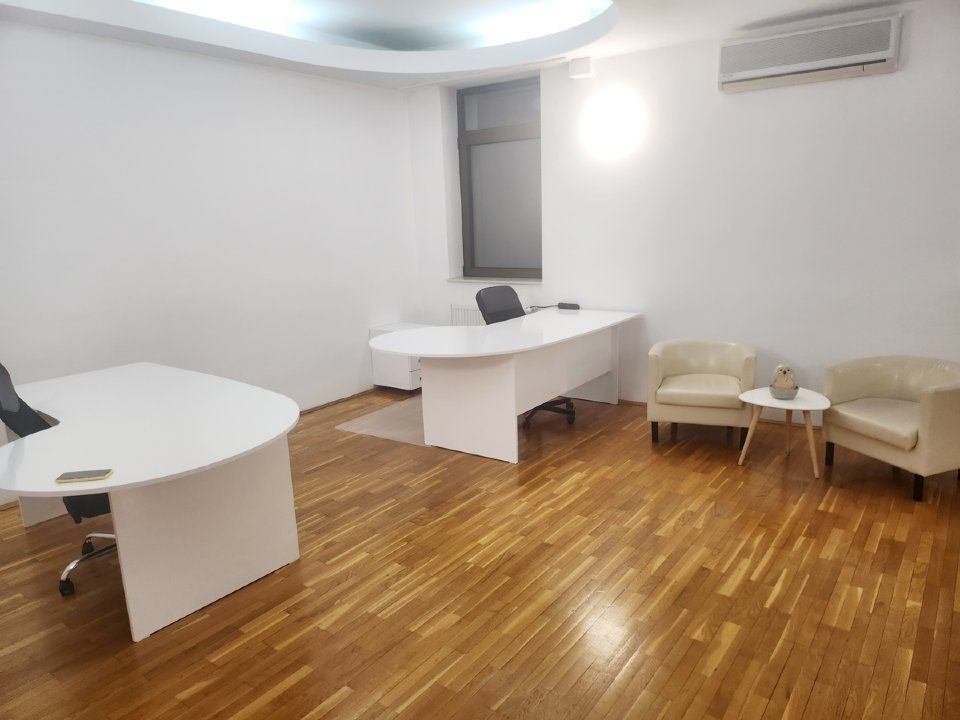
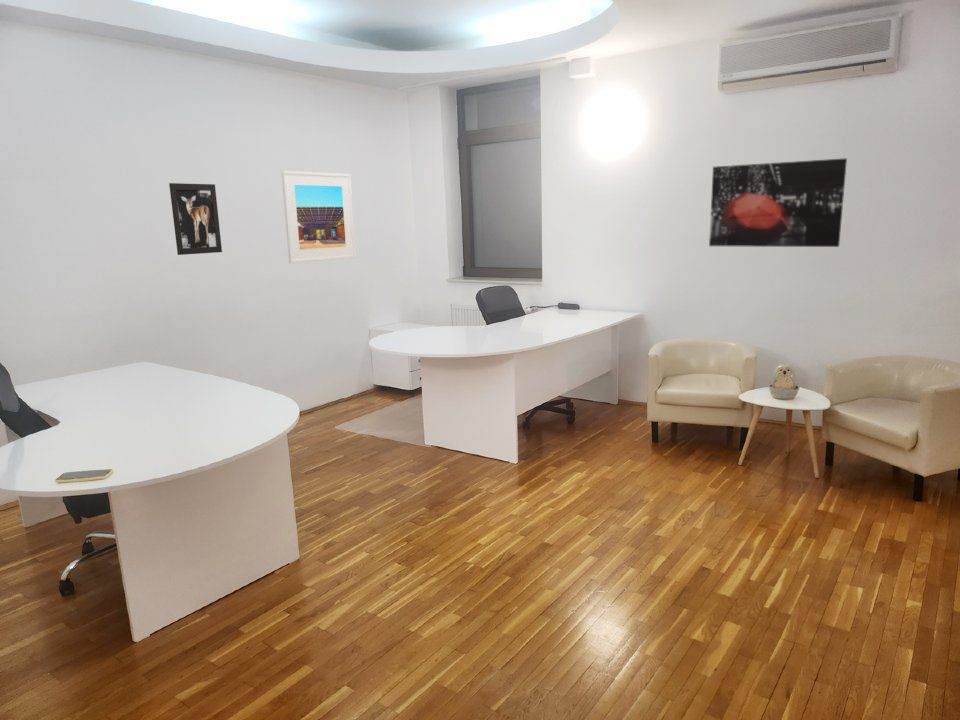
+ wall art (773, 205)
+ wall art (196, 219)
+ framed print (320, 217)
